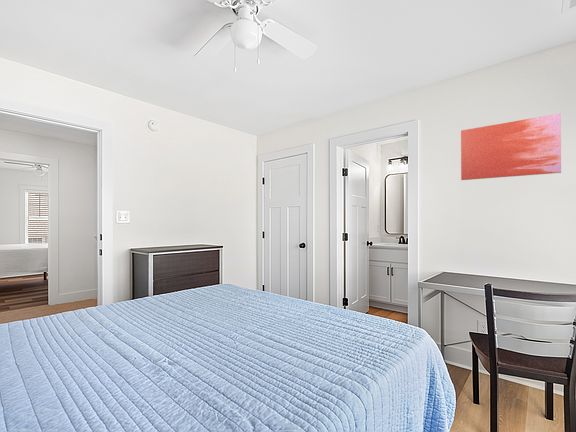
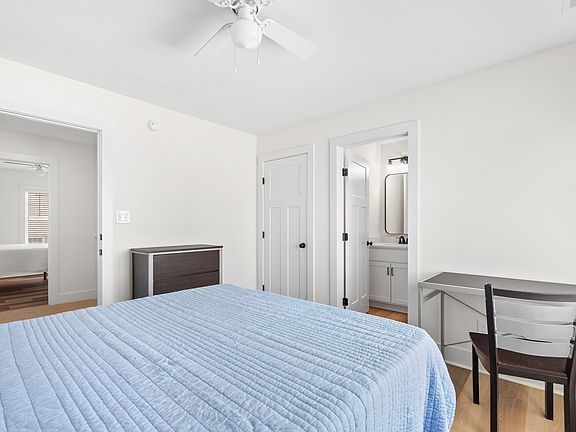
- wall art (506, 149)
